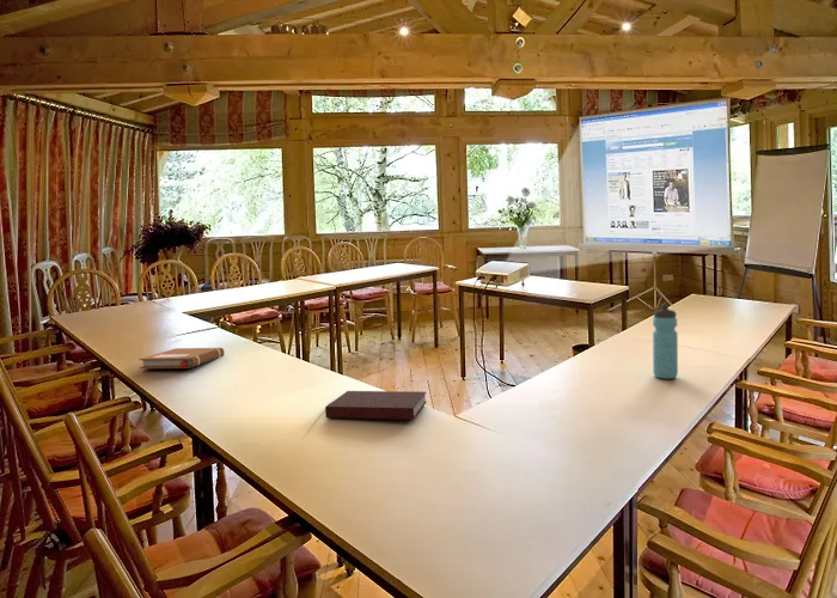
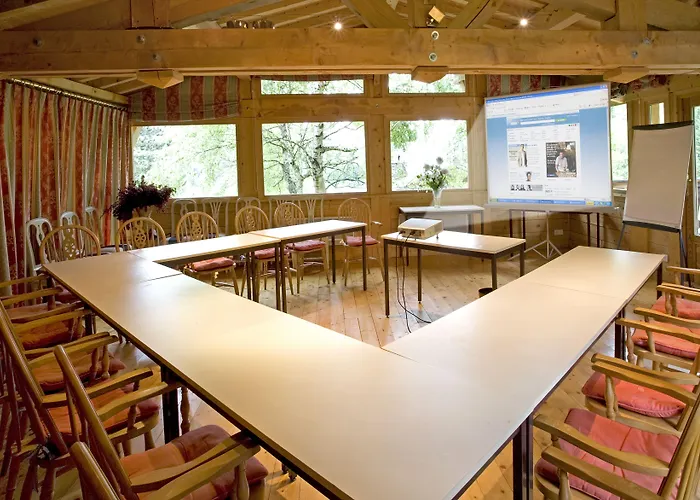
- water bottle (665, 341)
- notebook (378, 403)
- notebook (183, 358)
